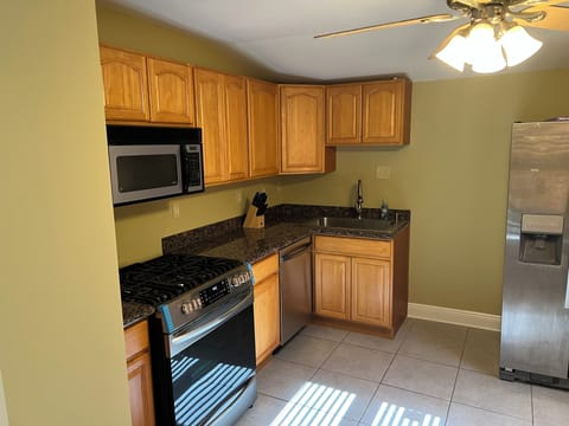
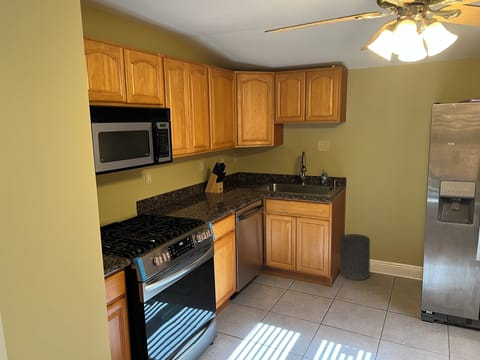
+ trash can (354, 256)
